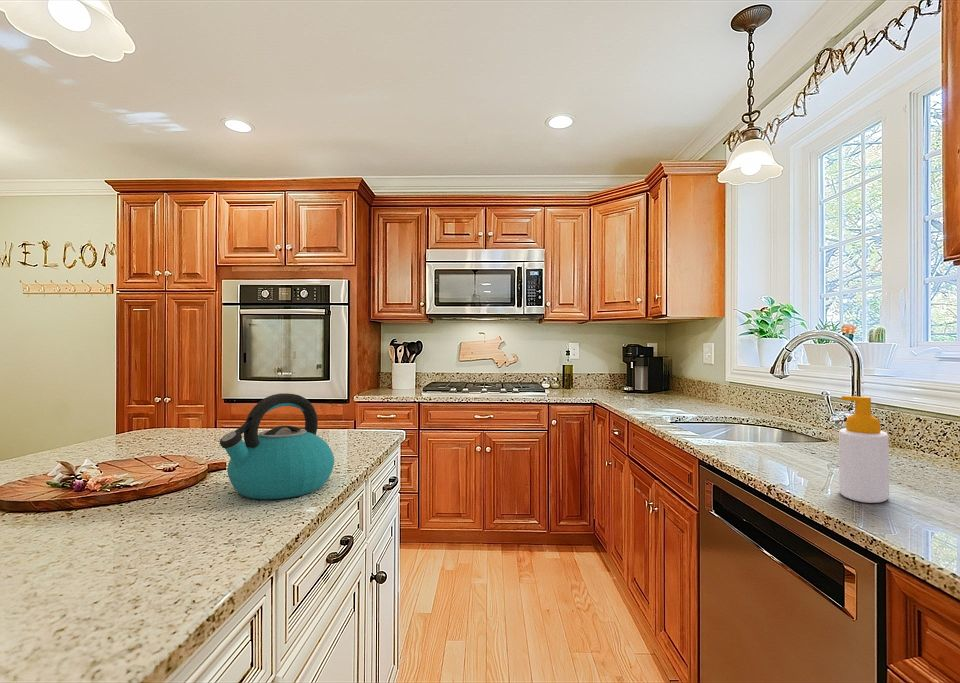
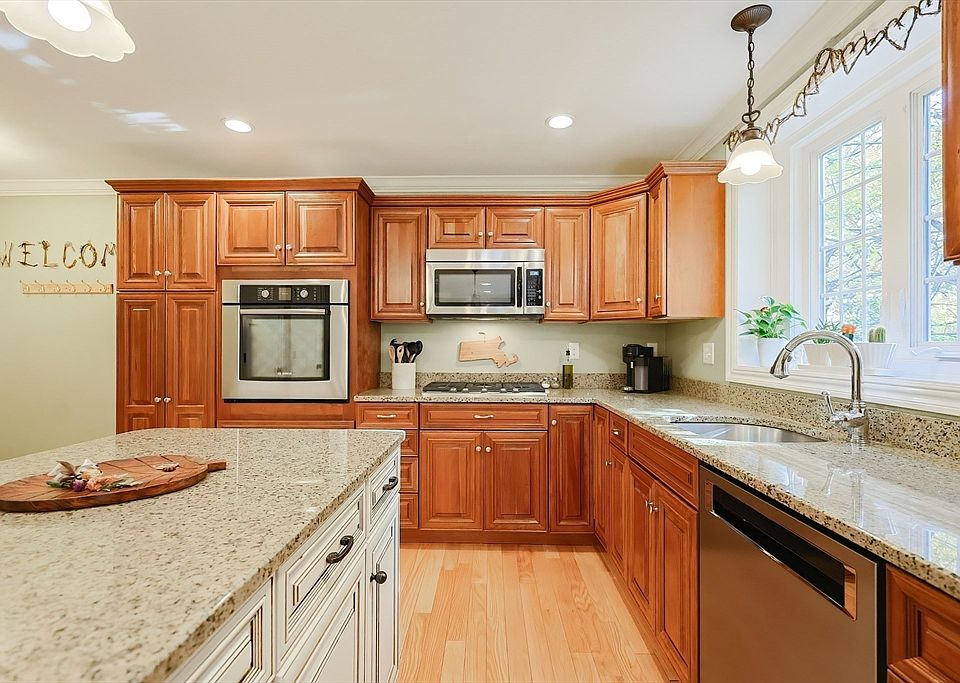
- soap bottle (863, 446)
- kettle (276, 441)
